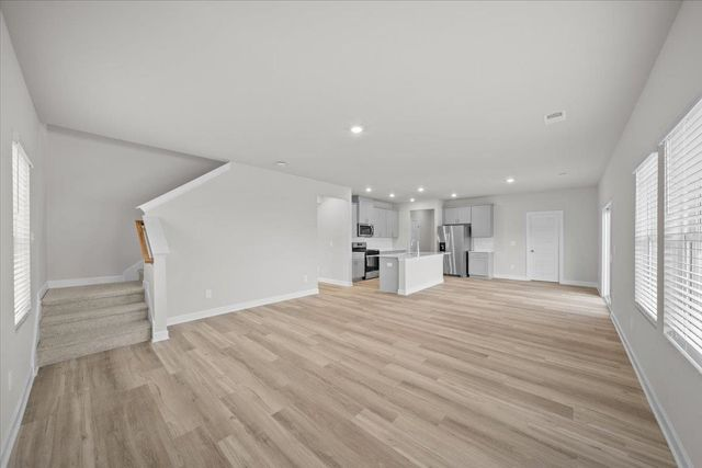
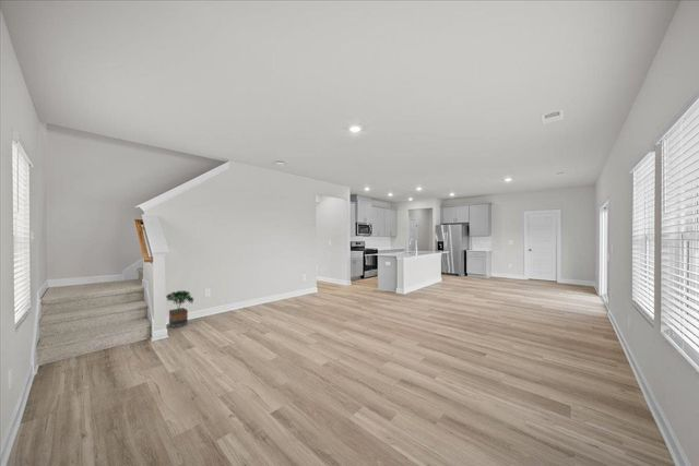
+ potted tree (179, 307)
